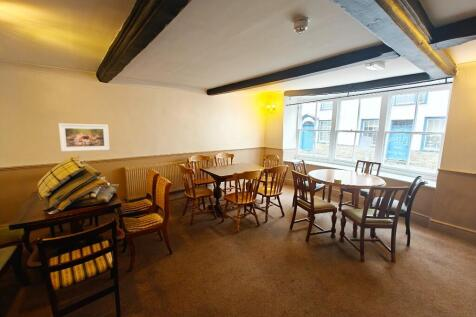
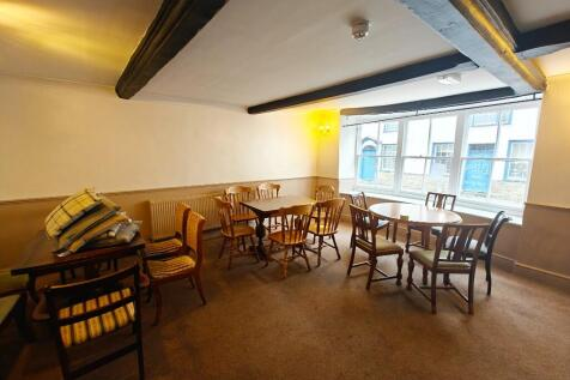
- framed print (85, 137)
